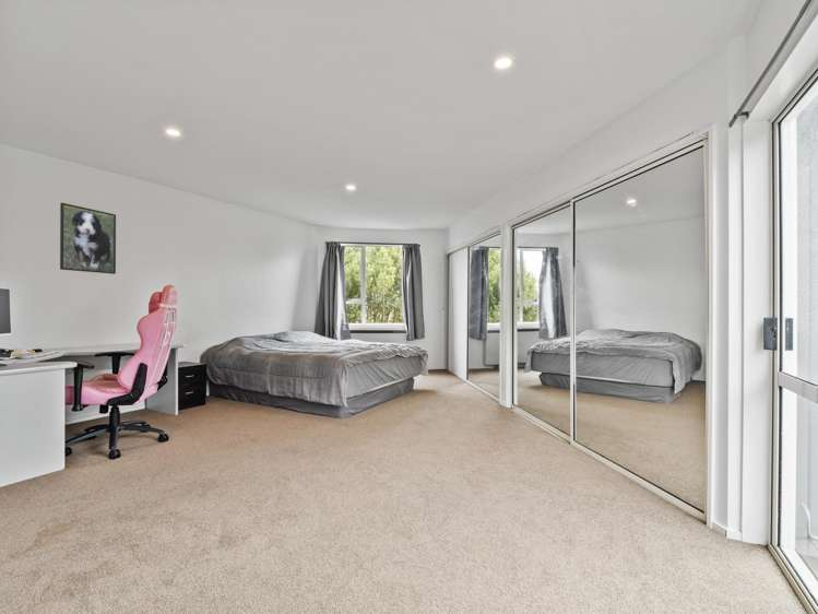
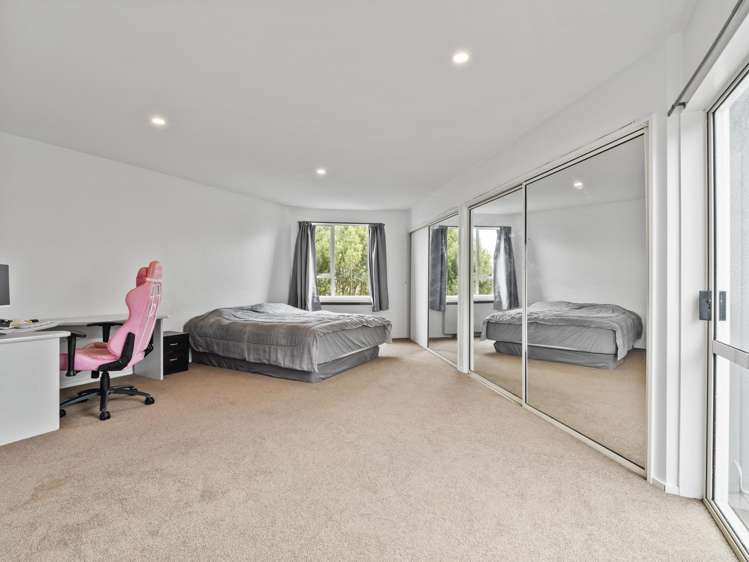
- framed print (90, 240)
